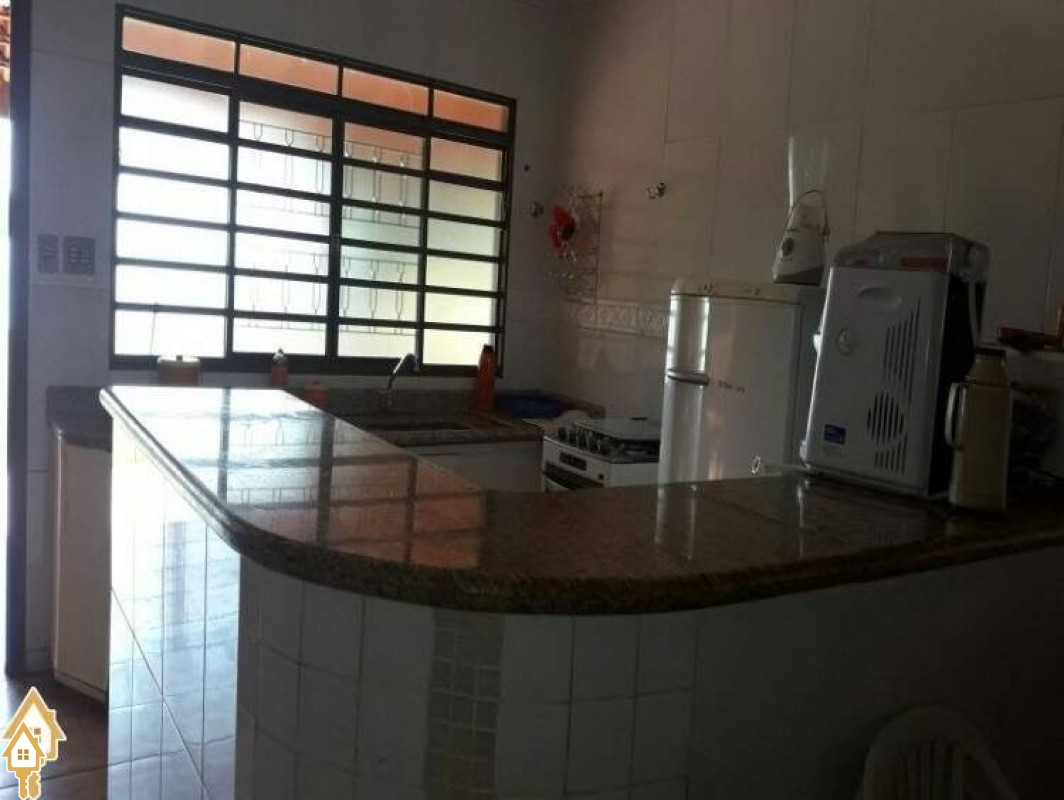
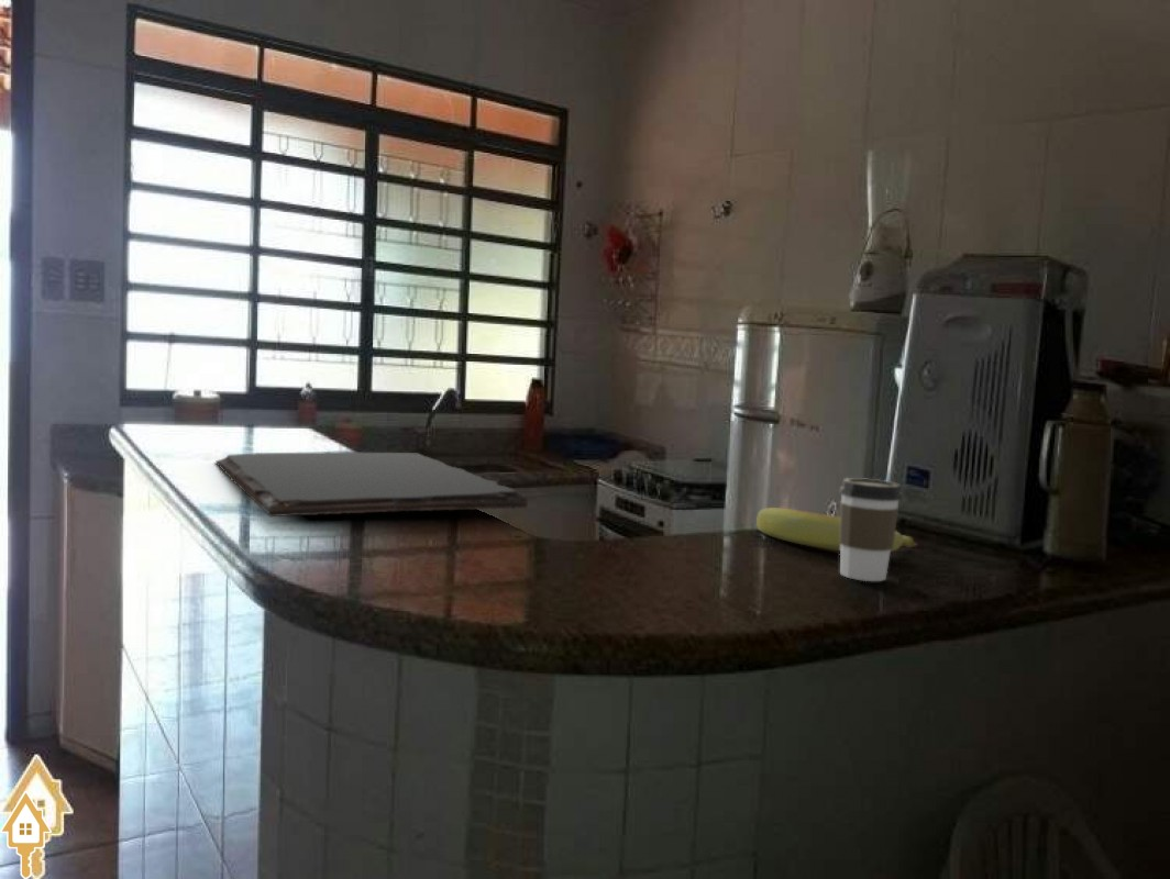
+ banana (839, 526)
+ cutting board (360, 477)
+ coffee cup (867, 528)
